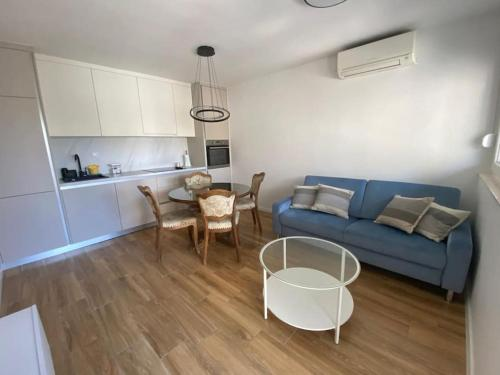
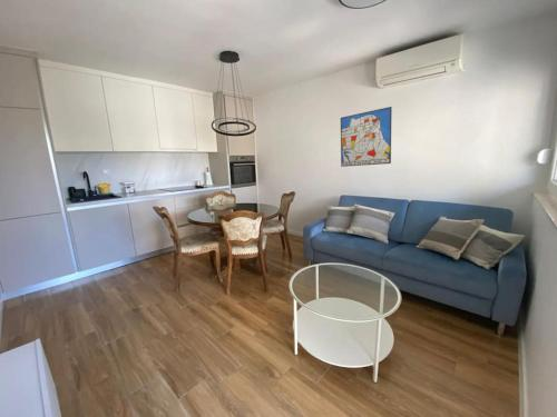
+ wall art (363, 139)
